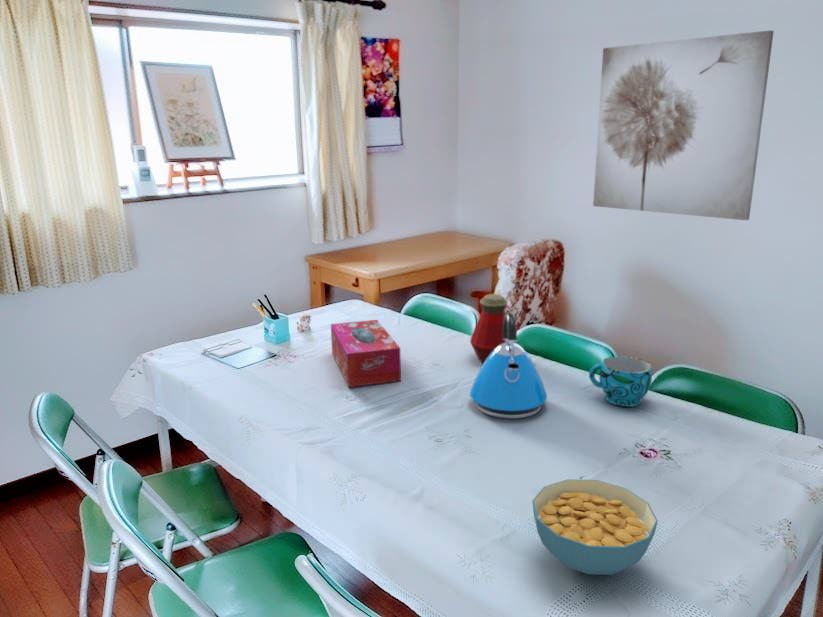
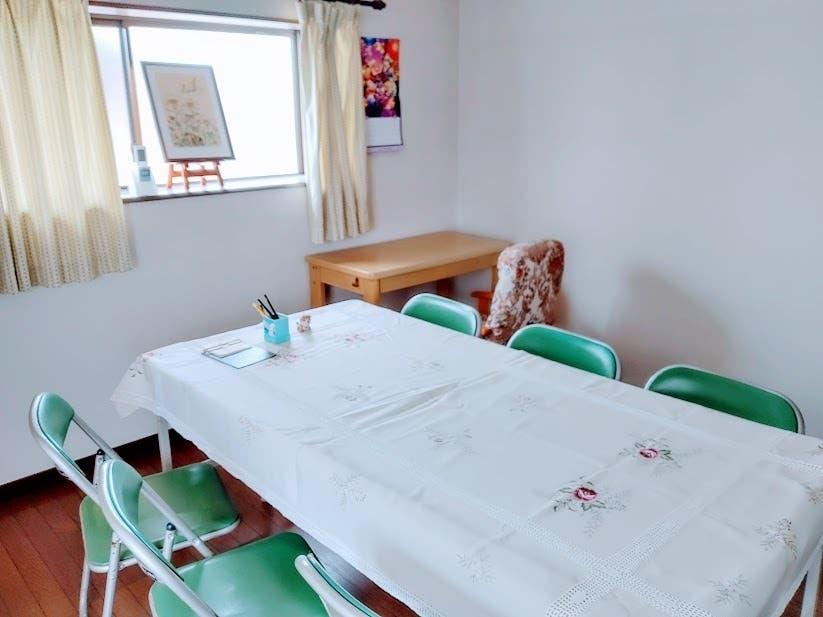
- kettle (508, 358)
- bottle (492, 328)
- tissue box (363, 351)
- cereal bowl (591, 535)
- wall art (672, 129)
- cup (621, 382)
